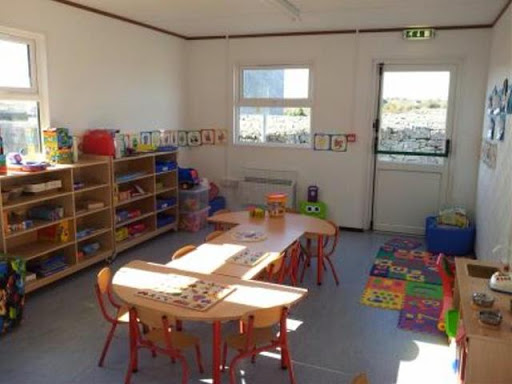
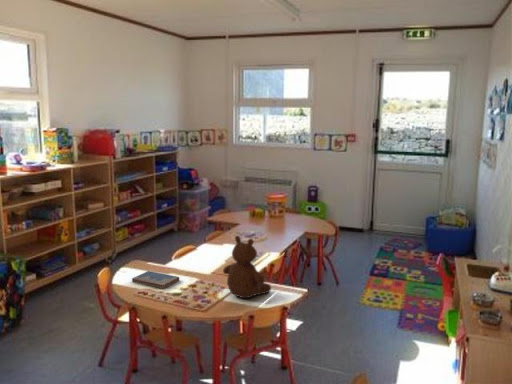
+ teddy bear (248, 265)
+ hardcover book (155, 279)
